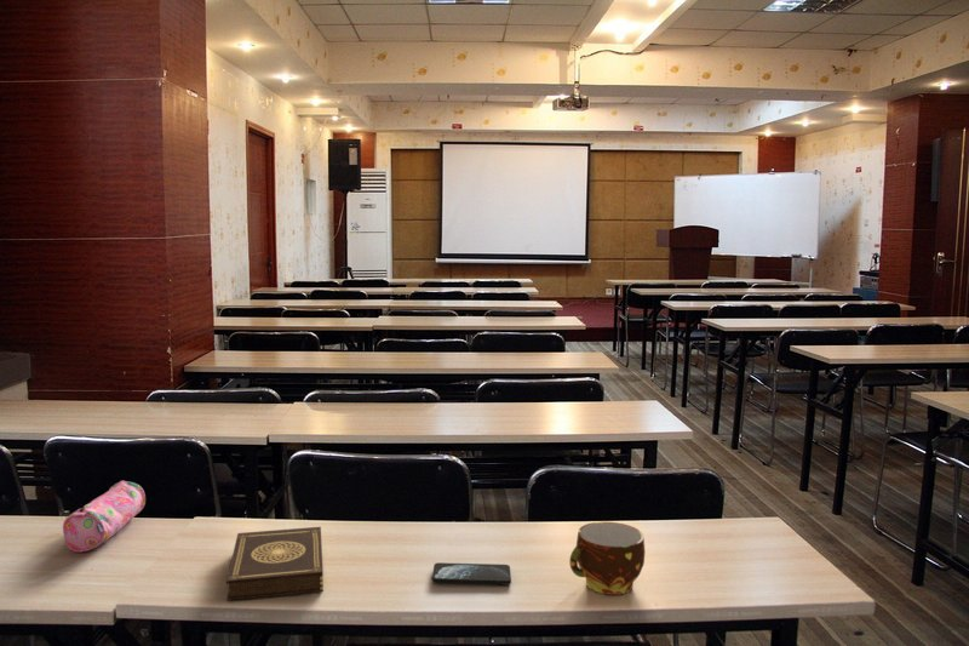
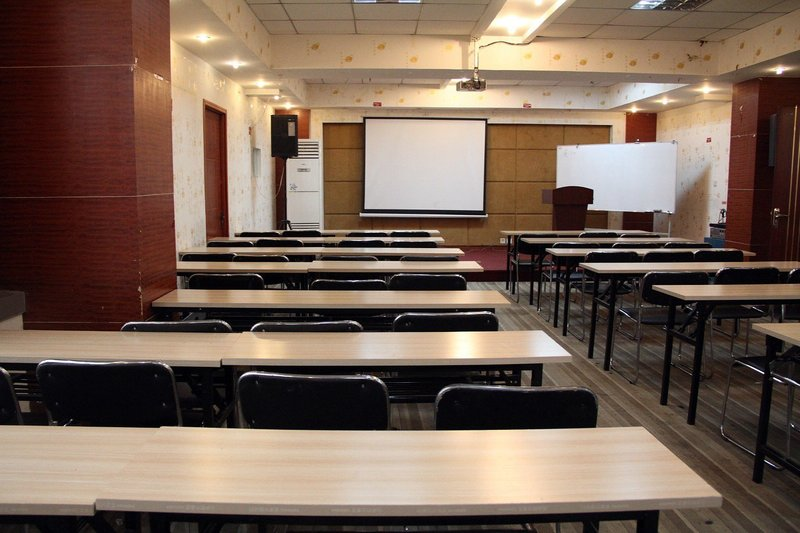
- pencil case (105, 513)
- cup (608, 560)
- smartphone (471, 573)
- book (277, 560)
